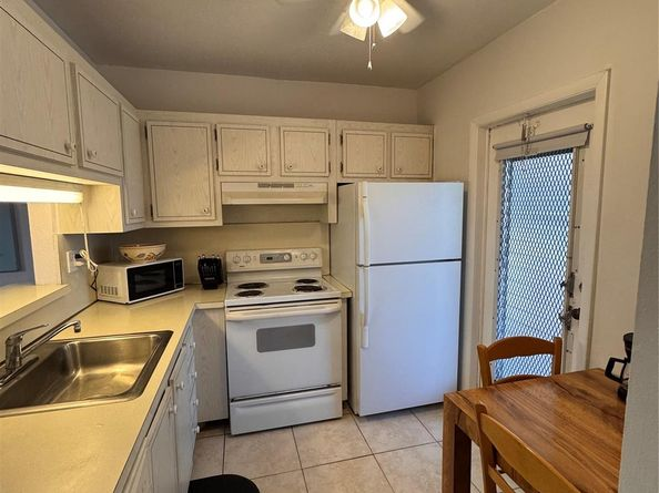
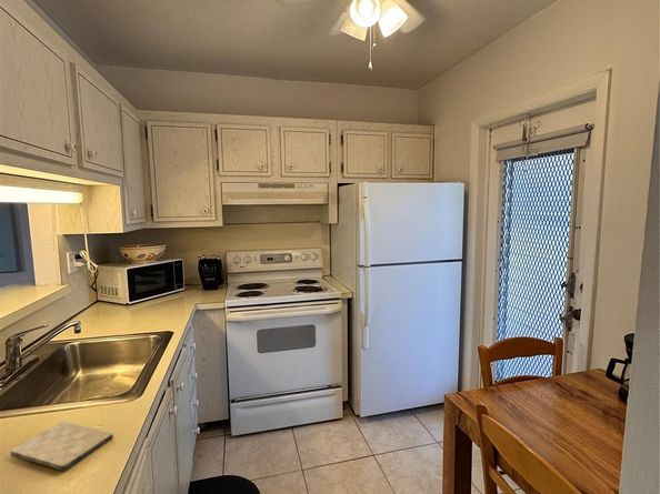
+ cutting board (63, 443)
